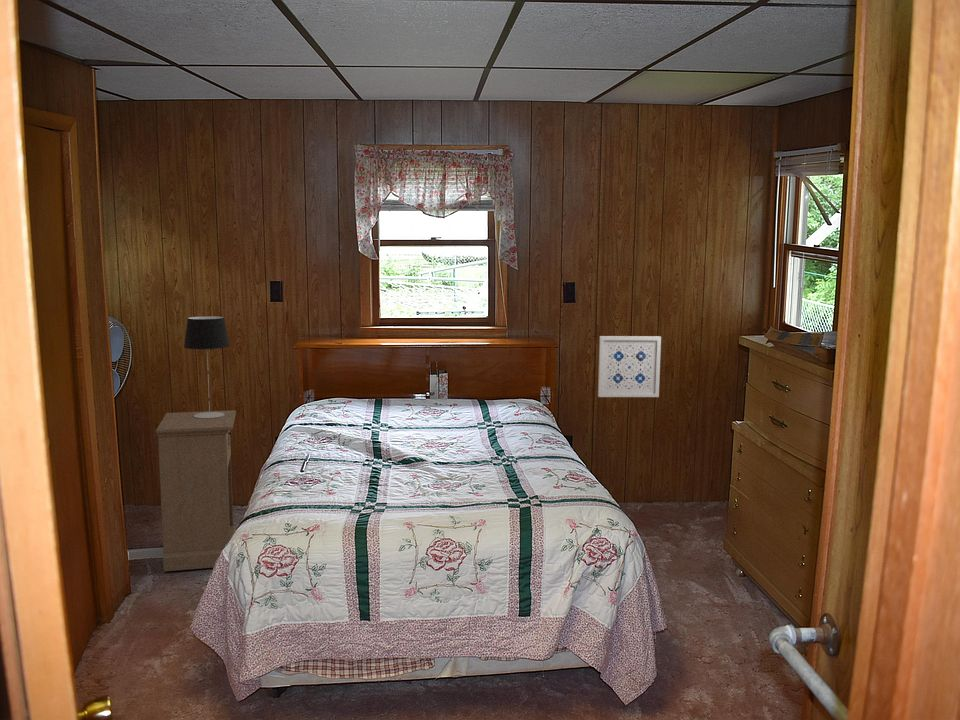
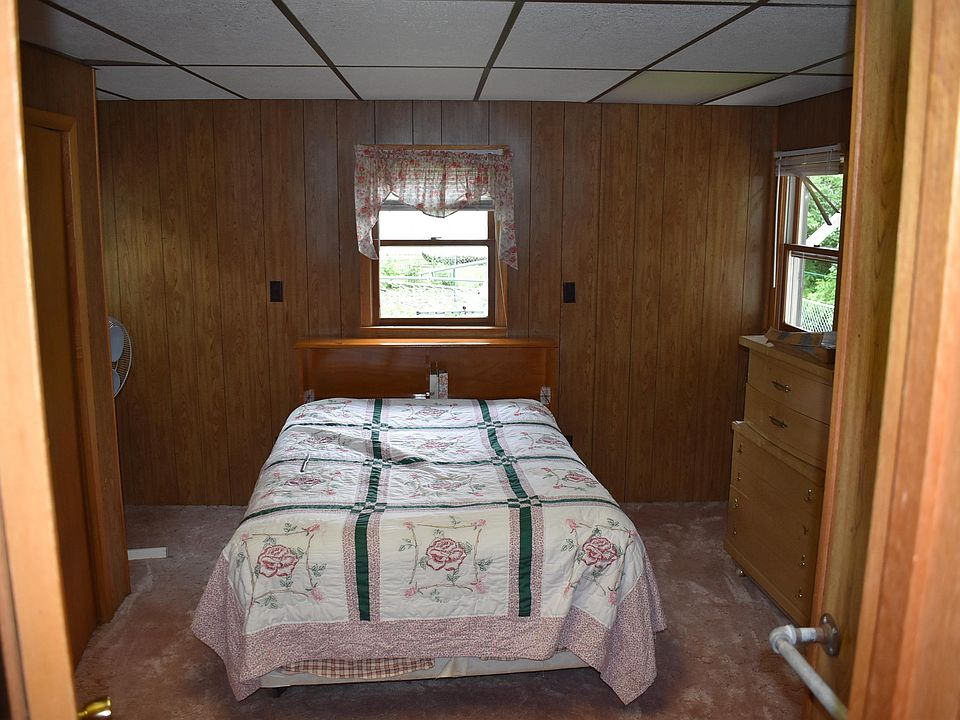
- table lamp (207, 366)
- wall art (629, 366)
- nightstand (200, 487)
